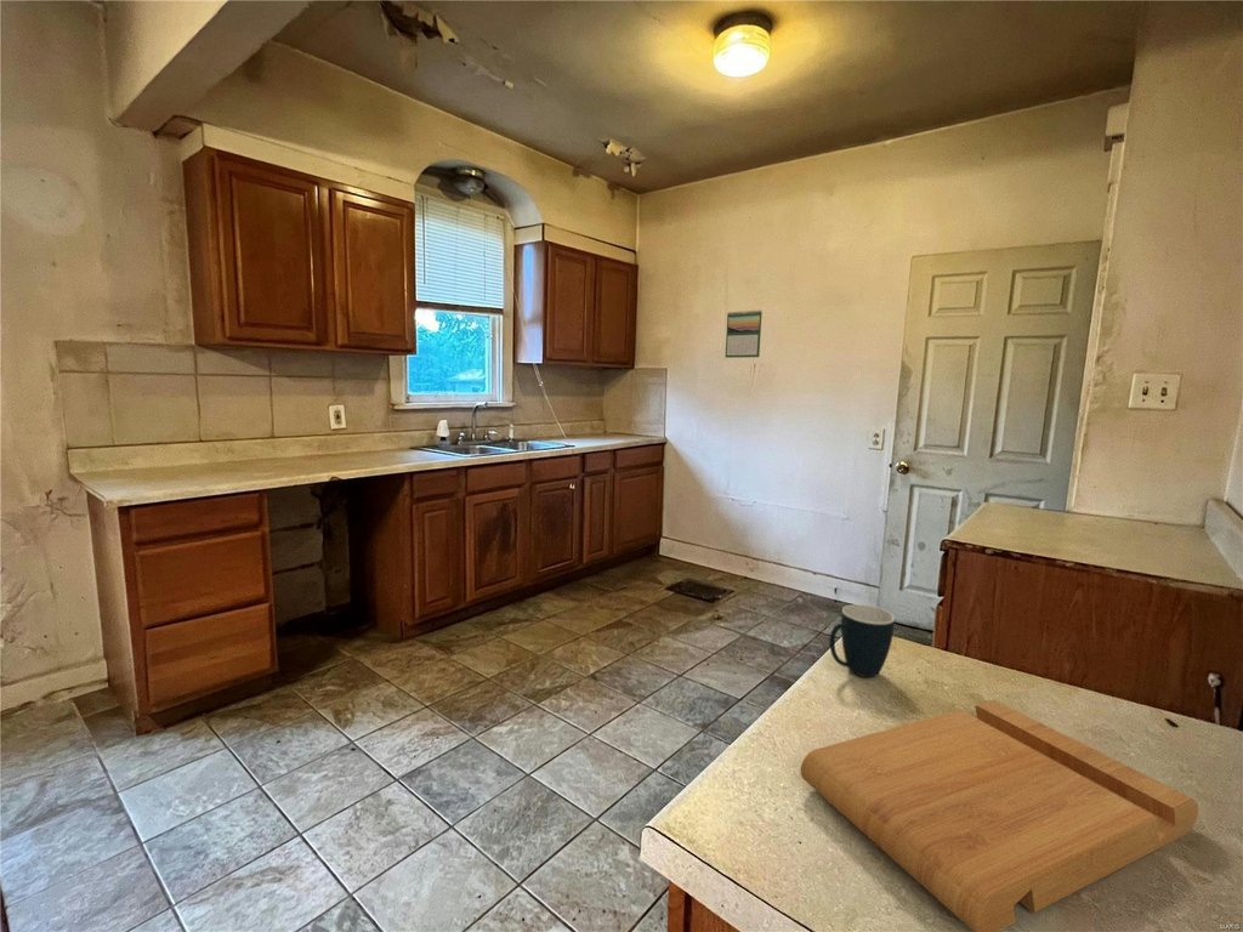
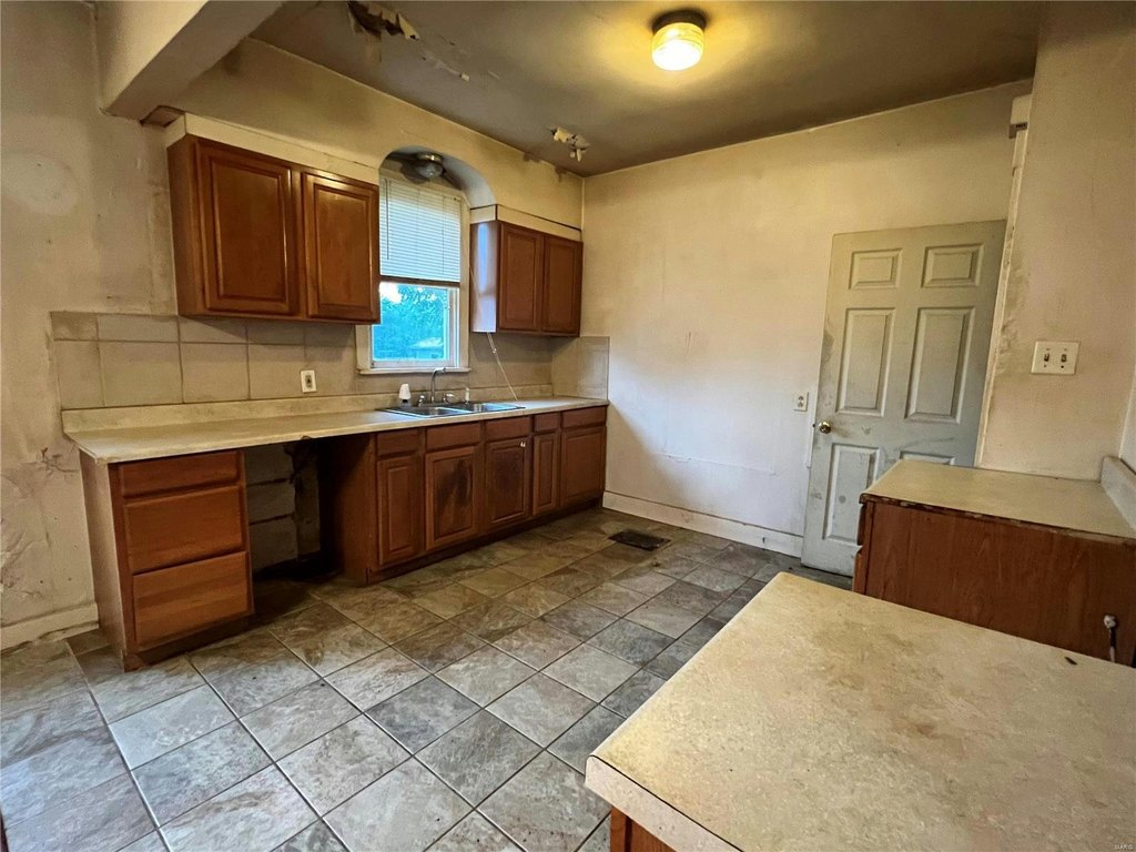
- mug (857, 643)
- calendar (743, 334)
- cutting board (991, 790)
